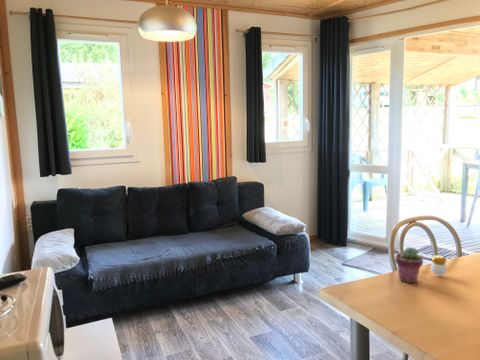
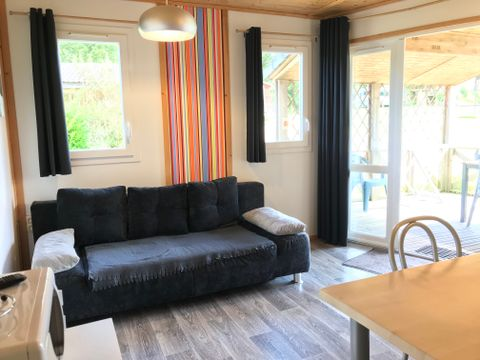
- potted succulent (408, 263)
- candle (438, 264)
